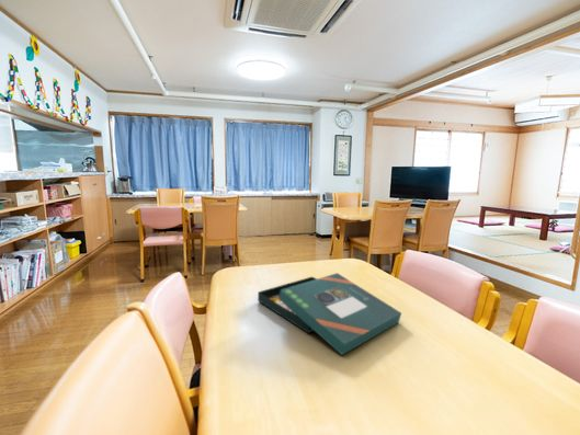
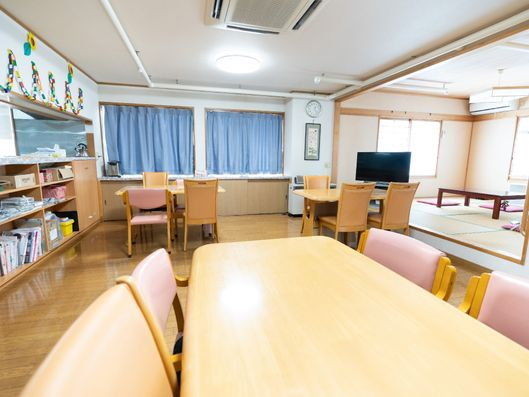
- board game (325, 299)
